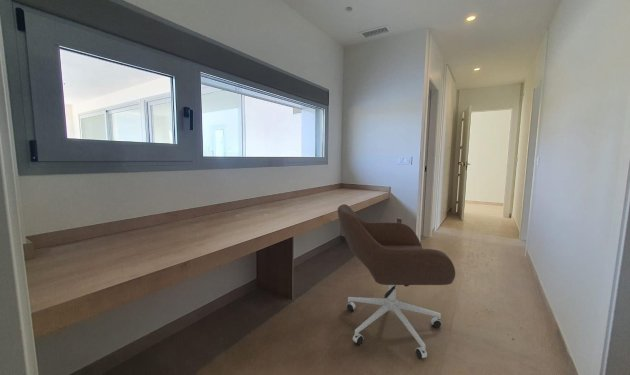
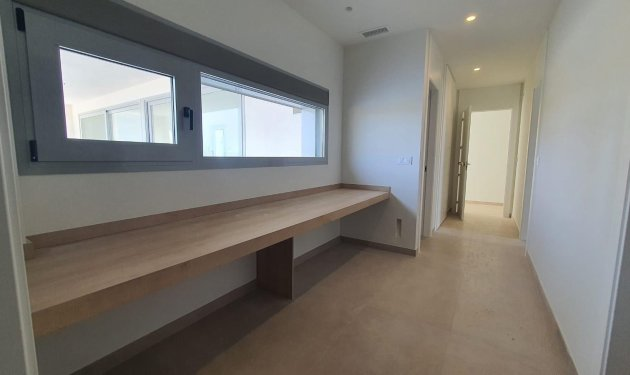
- office chair (392, 268)
